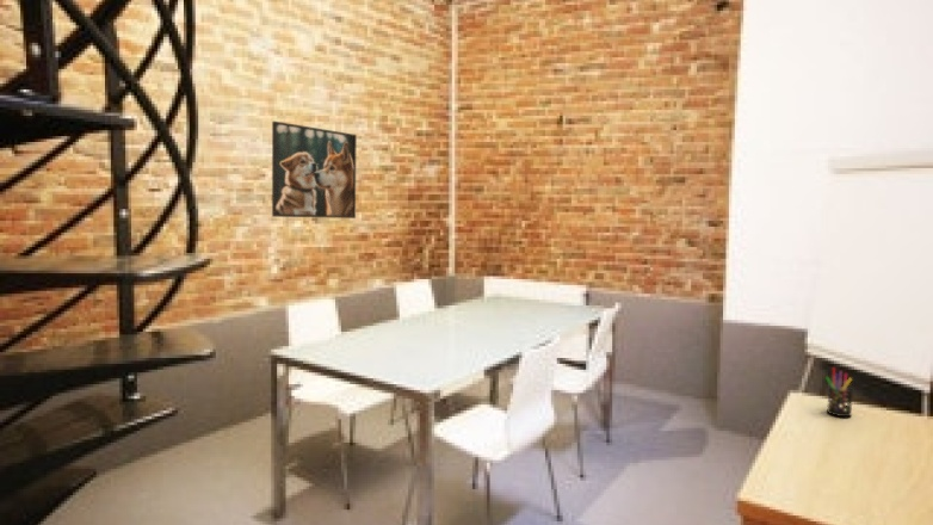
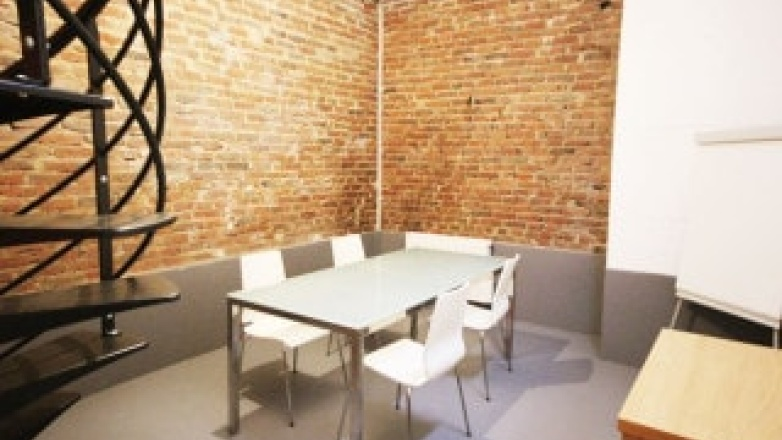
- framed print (316, 173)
- pen holder (836, 391)
